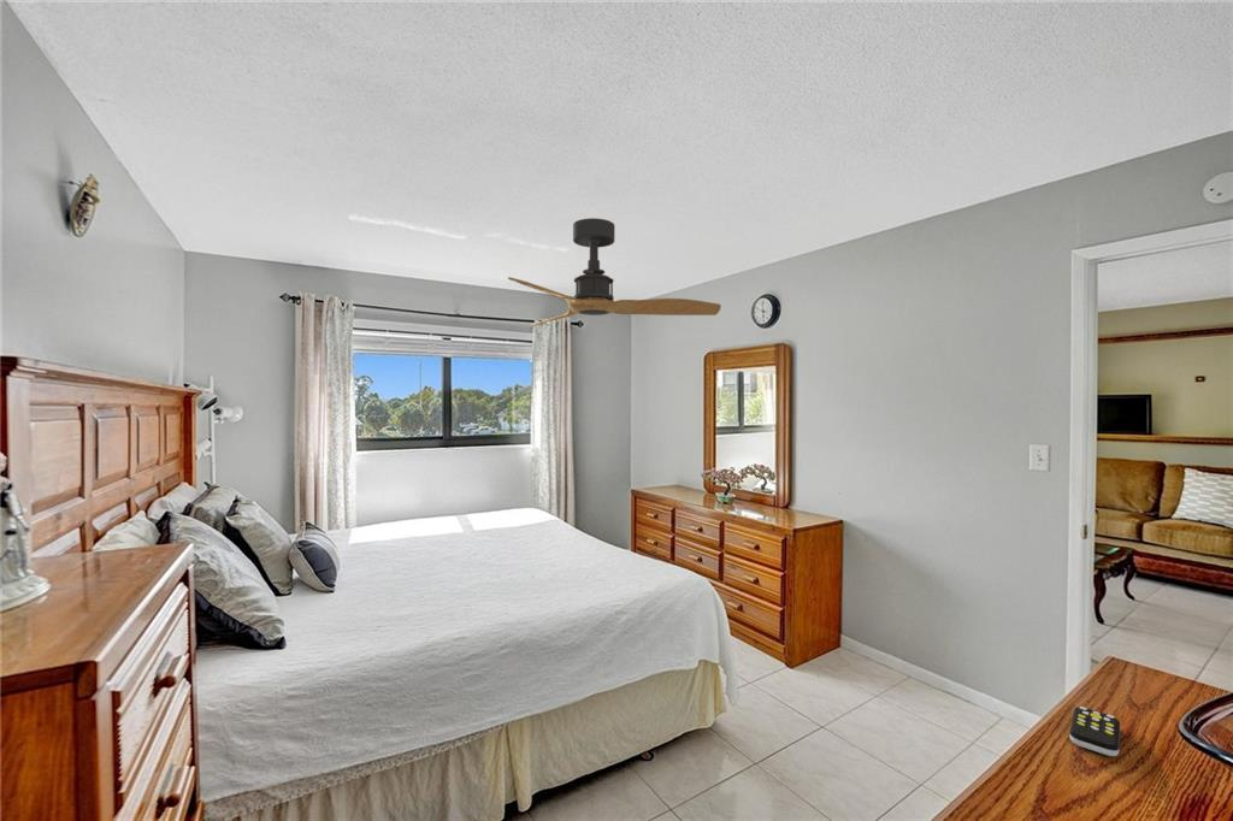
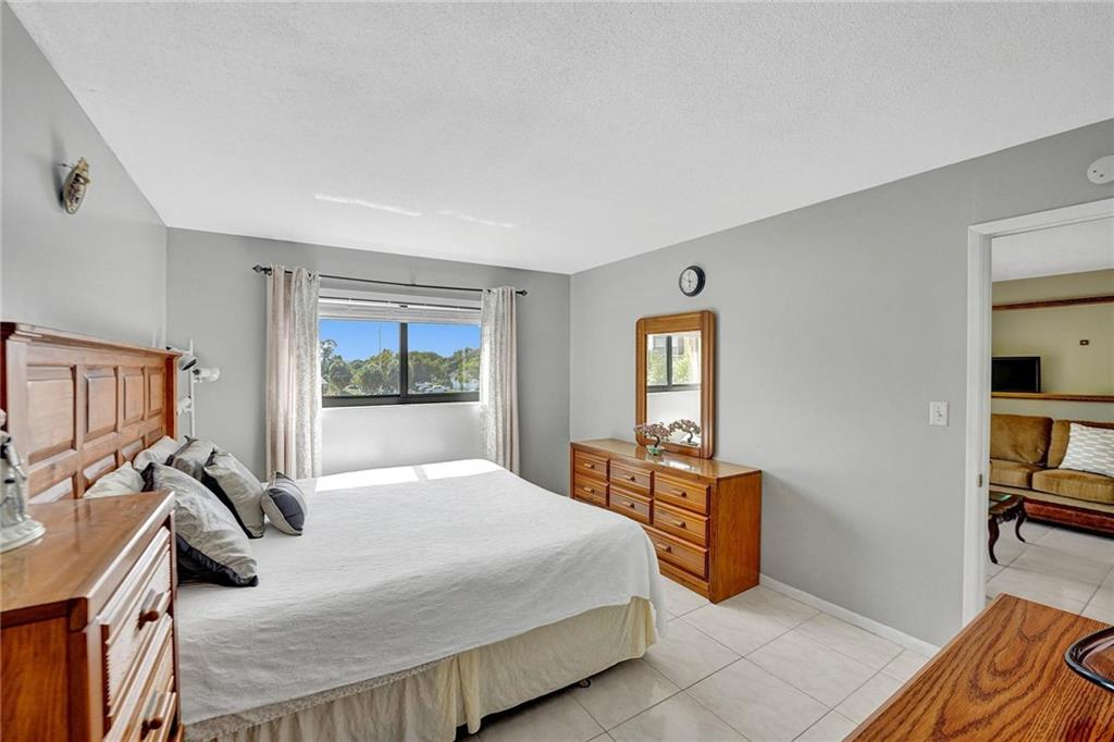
- remote control (1095, 730)
- ceiling fan (612, 278)
